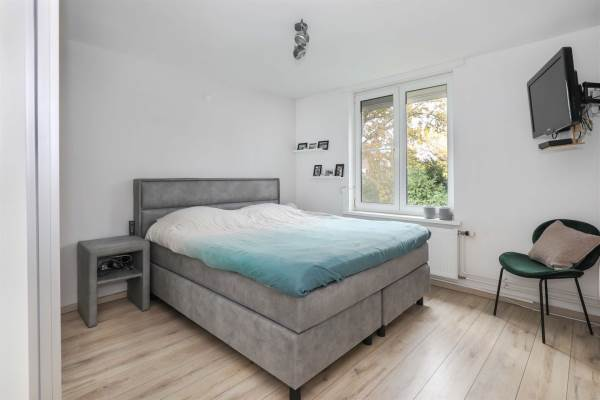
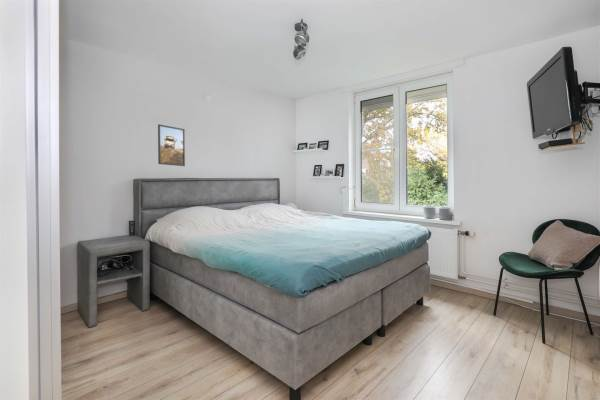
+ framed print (171, 146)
